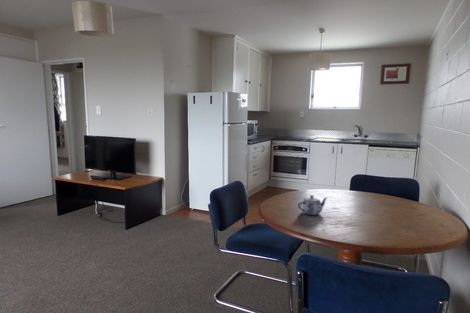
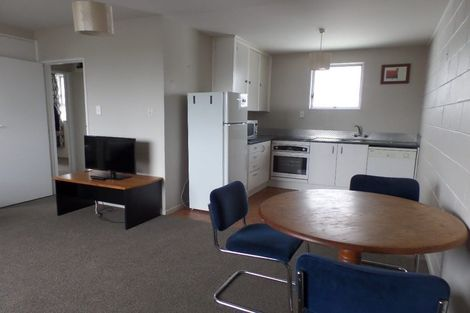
- teapot (312, 203)
